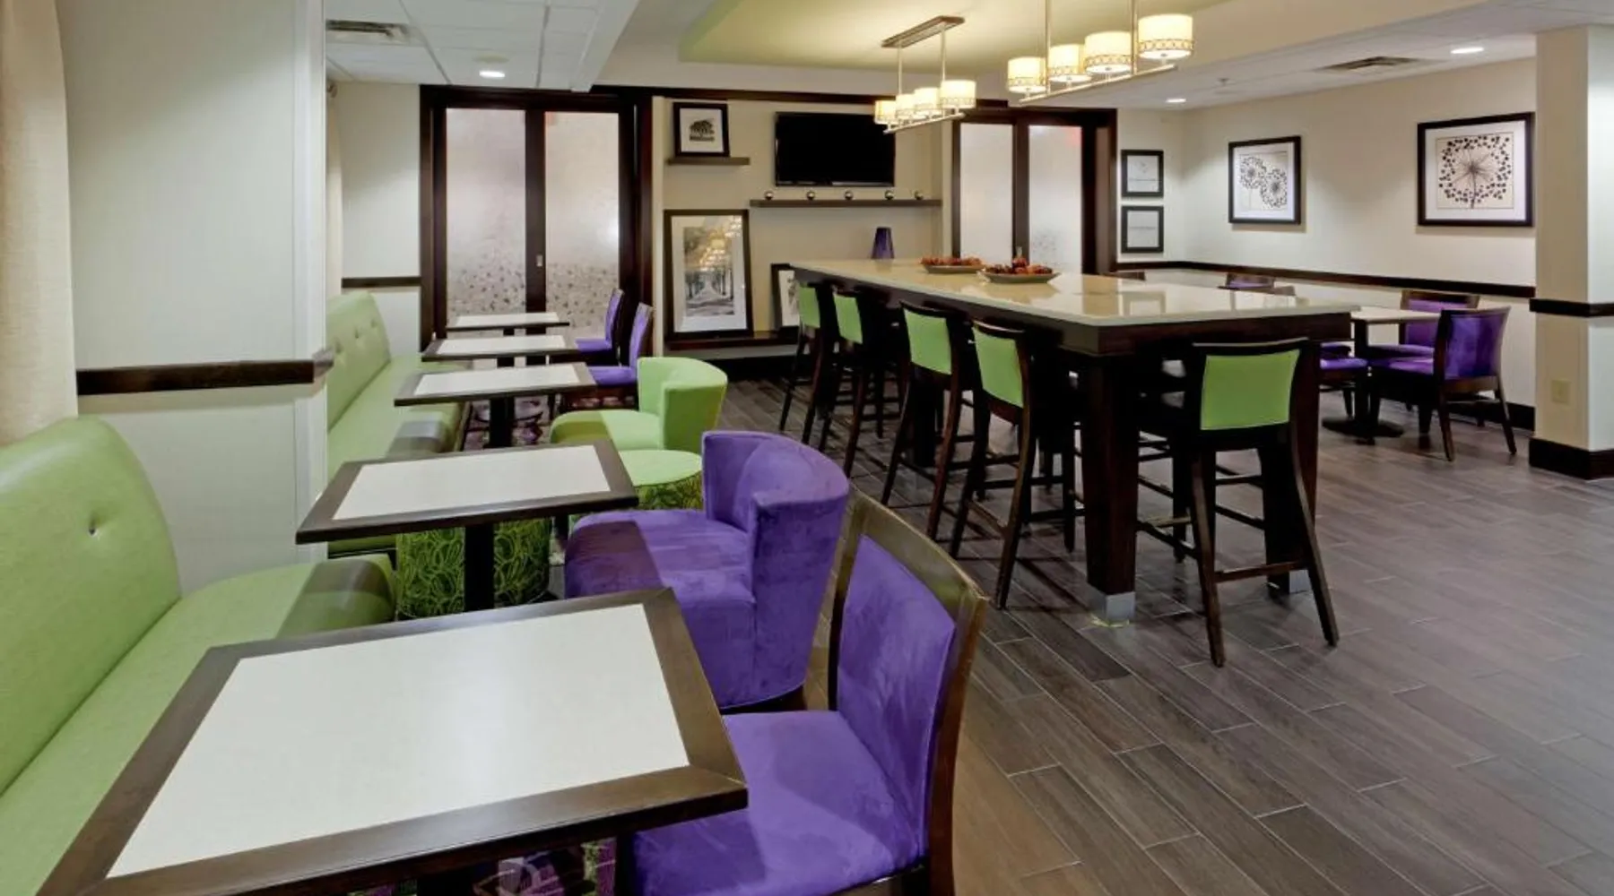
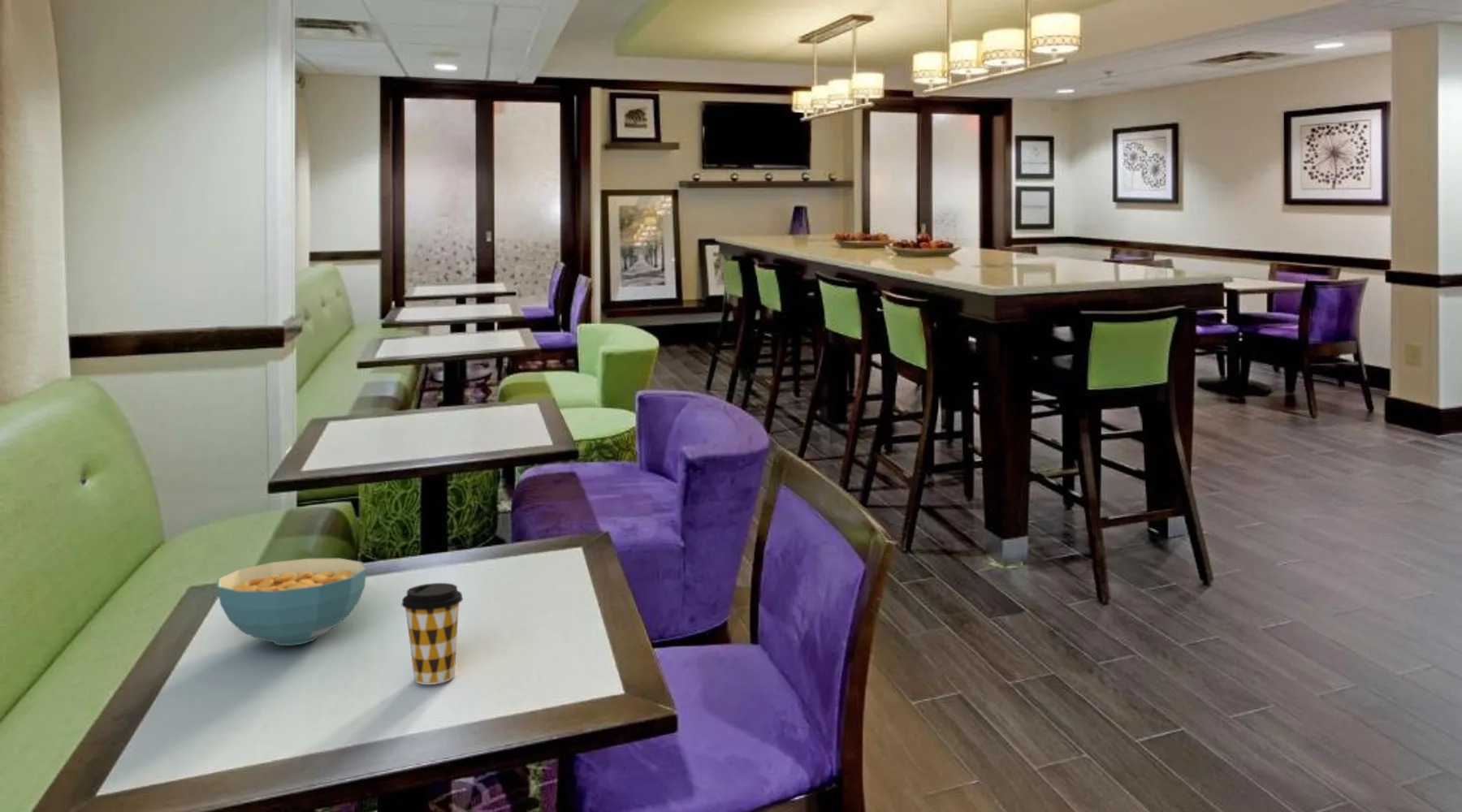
+ coffee cup (433, 633)
+ cereal bowl (294, 606)
